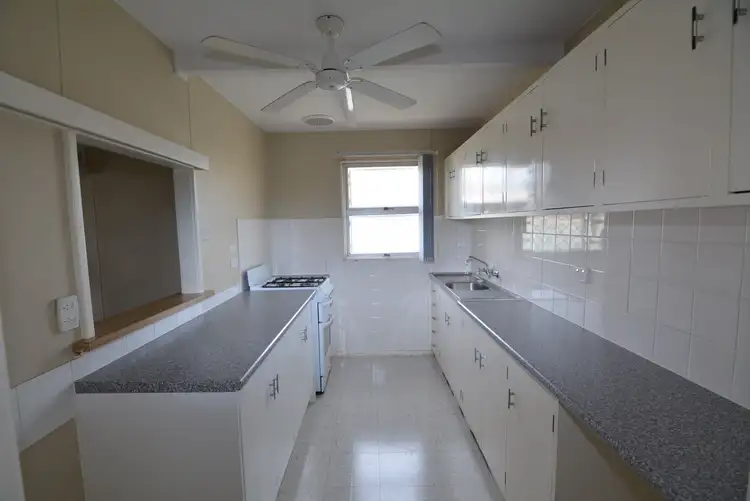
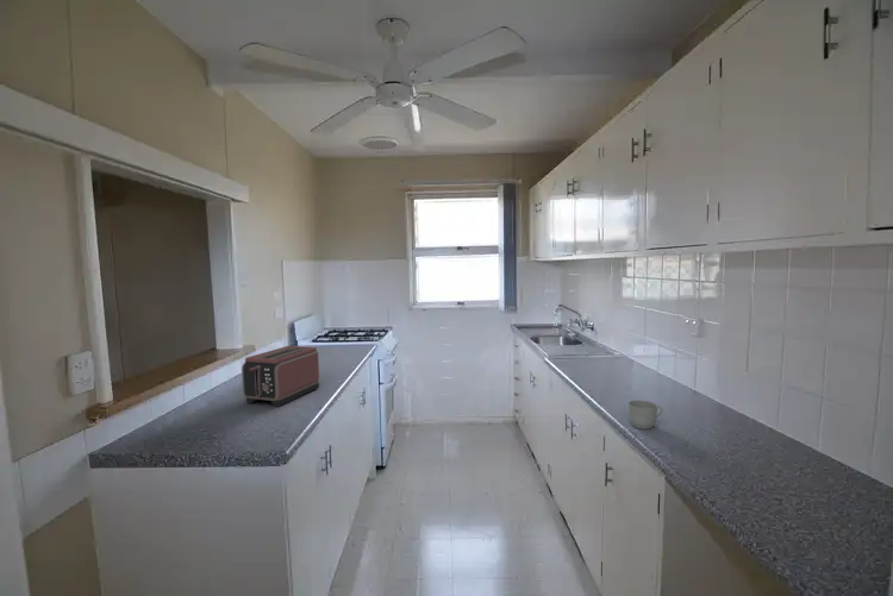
+ mug (645, 414)
+ toaster (280, 375)
